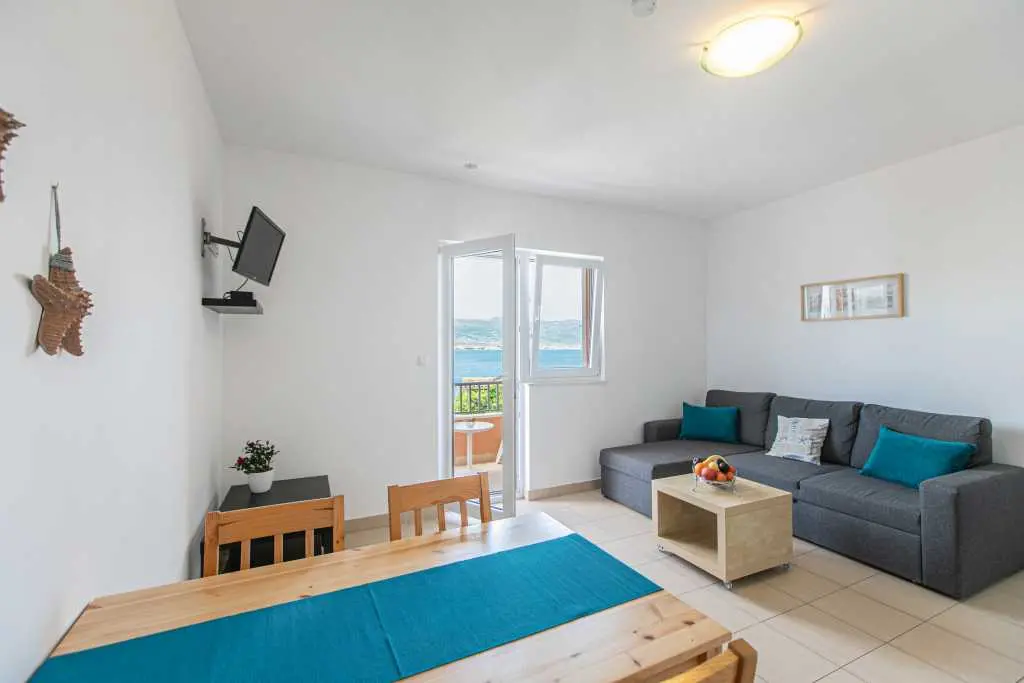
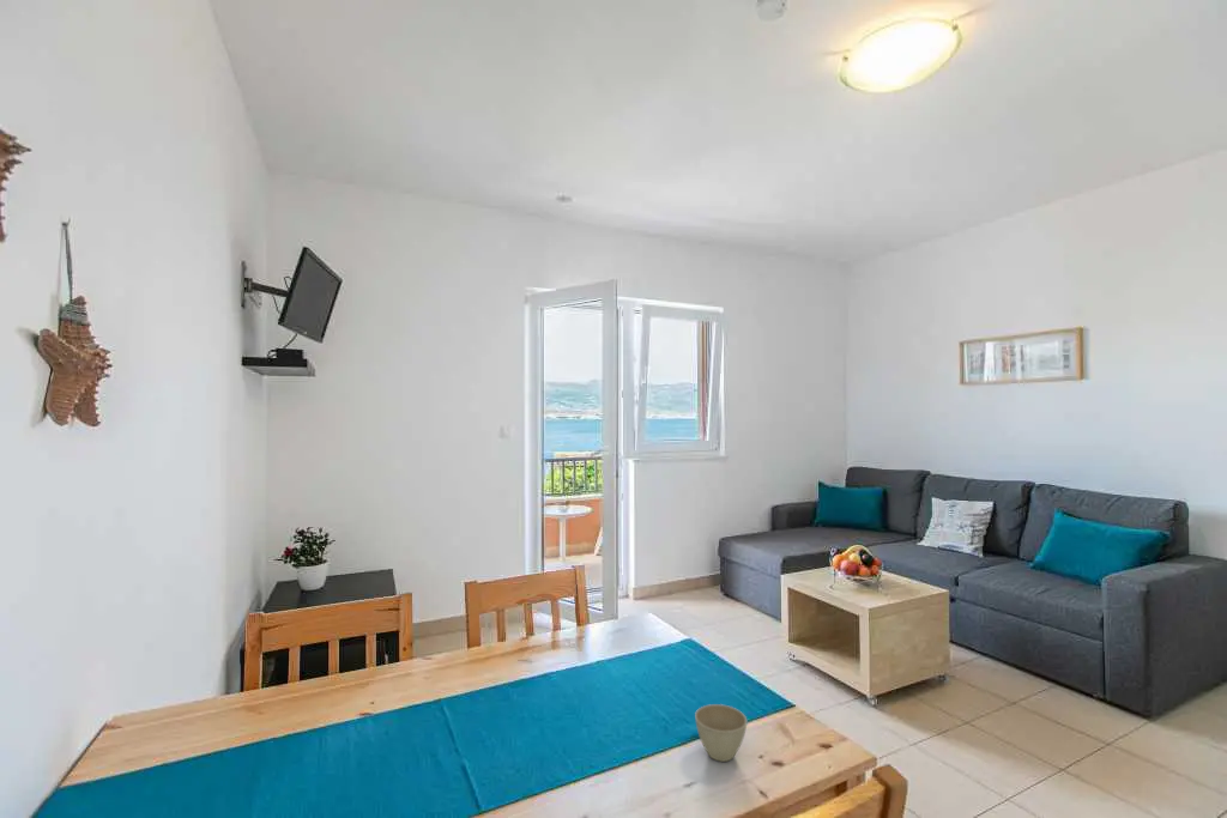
+ flower pot (720, 735)
